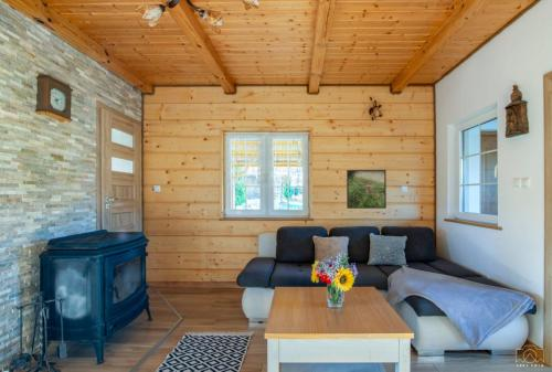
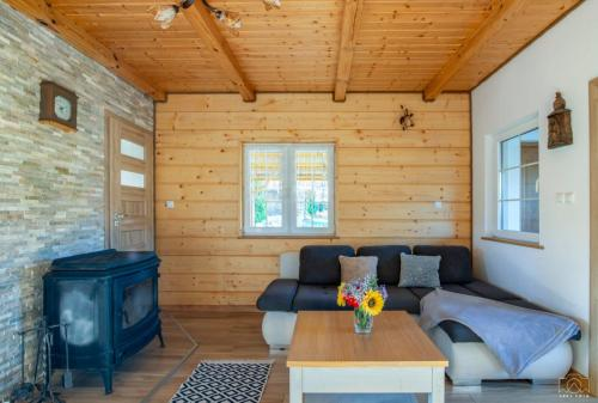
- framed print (365, 189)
